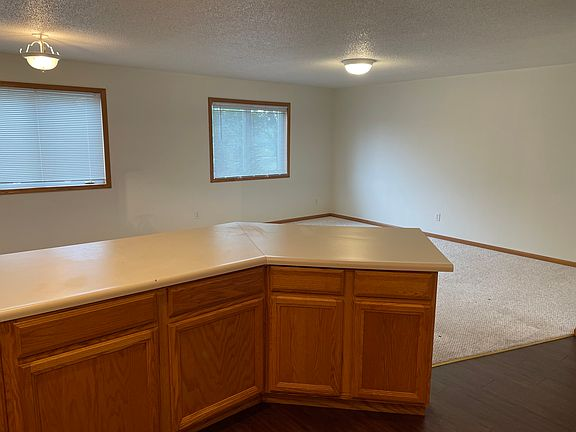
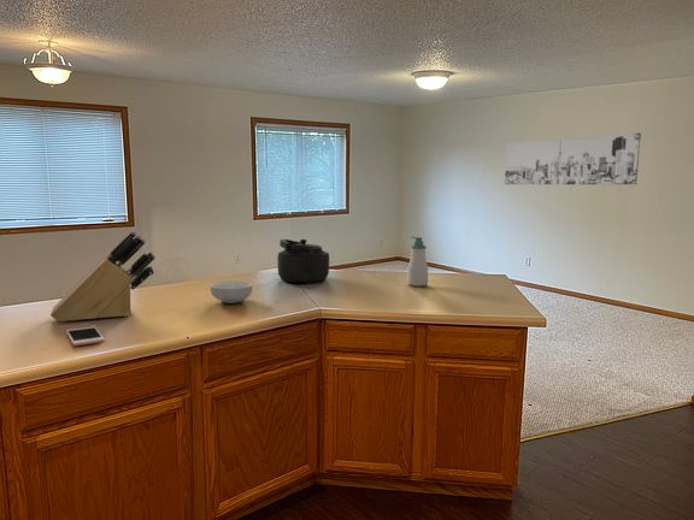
+ cell phone (84, 335)
+ wall art (565, 161)
+ knife block (104, 273)
+ cereal bowl (231, 292)
+ soap bottle (418, 260)
+ kettle (302, 259)
